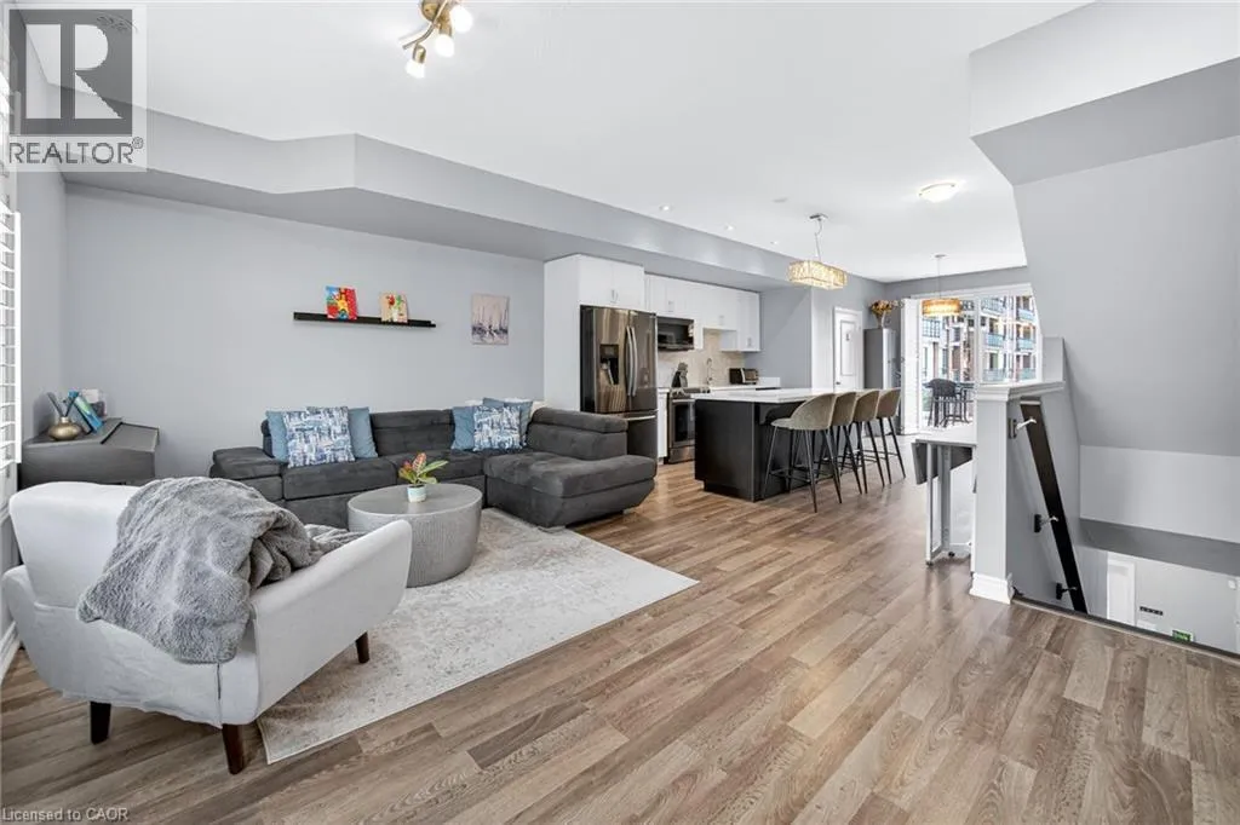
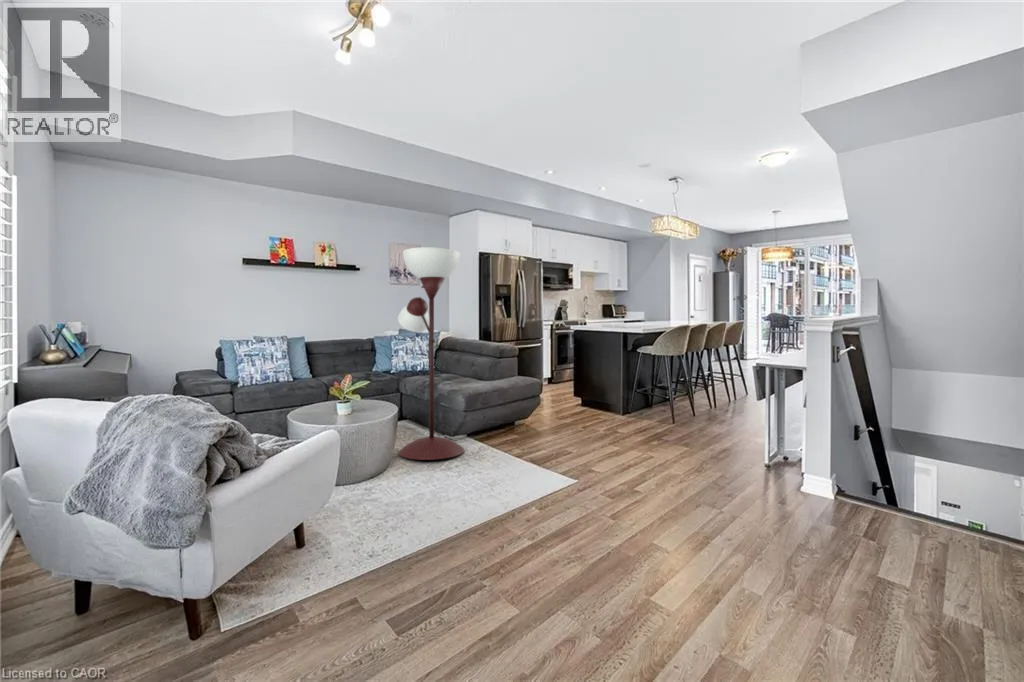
+ floor lamp (429, 351)
